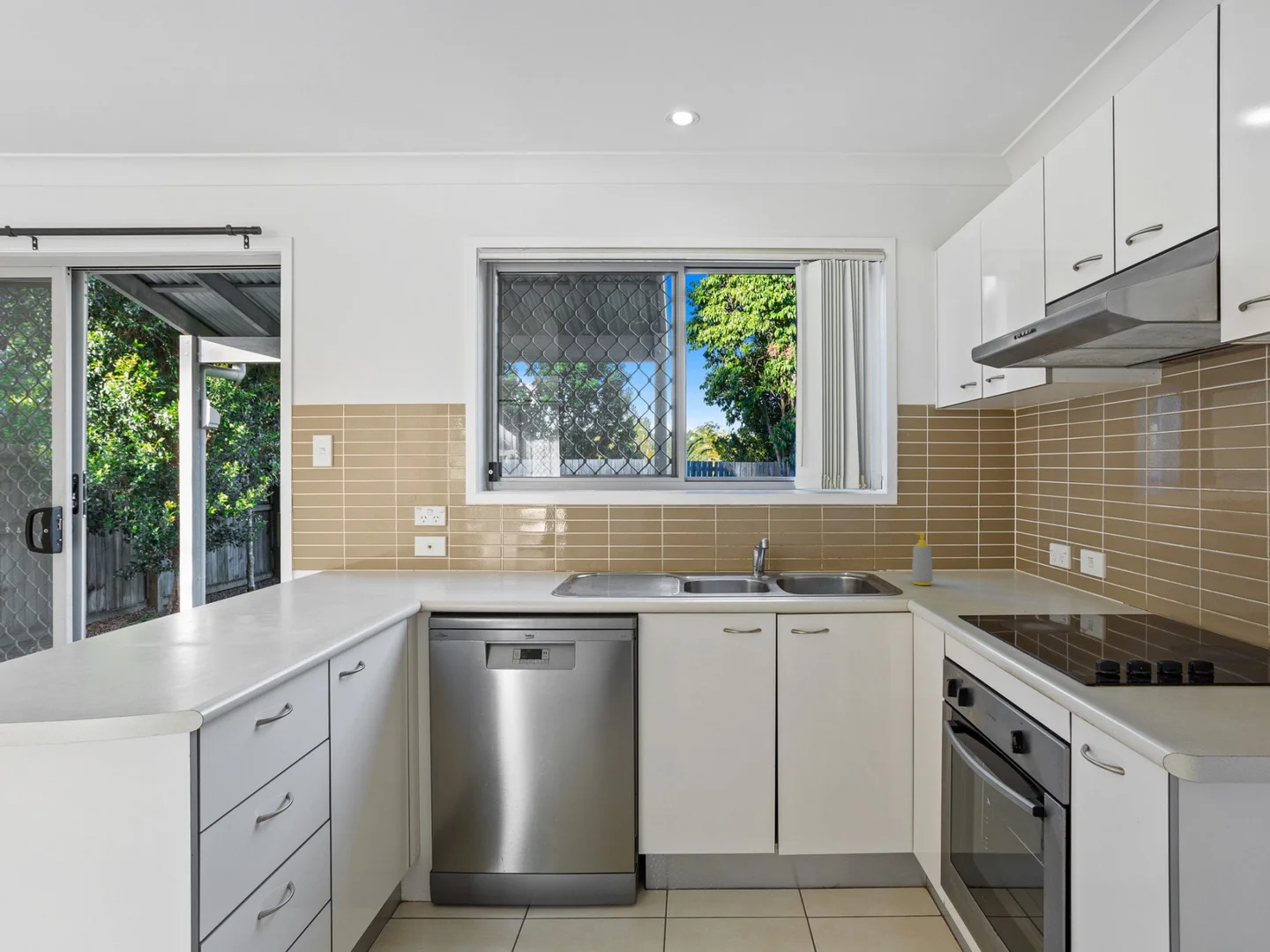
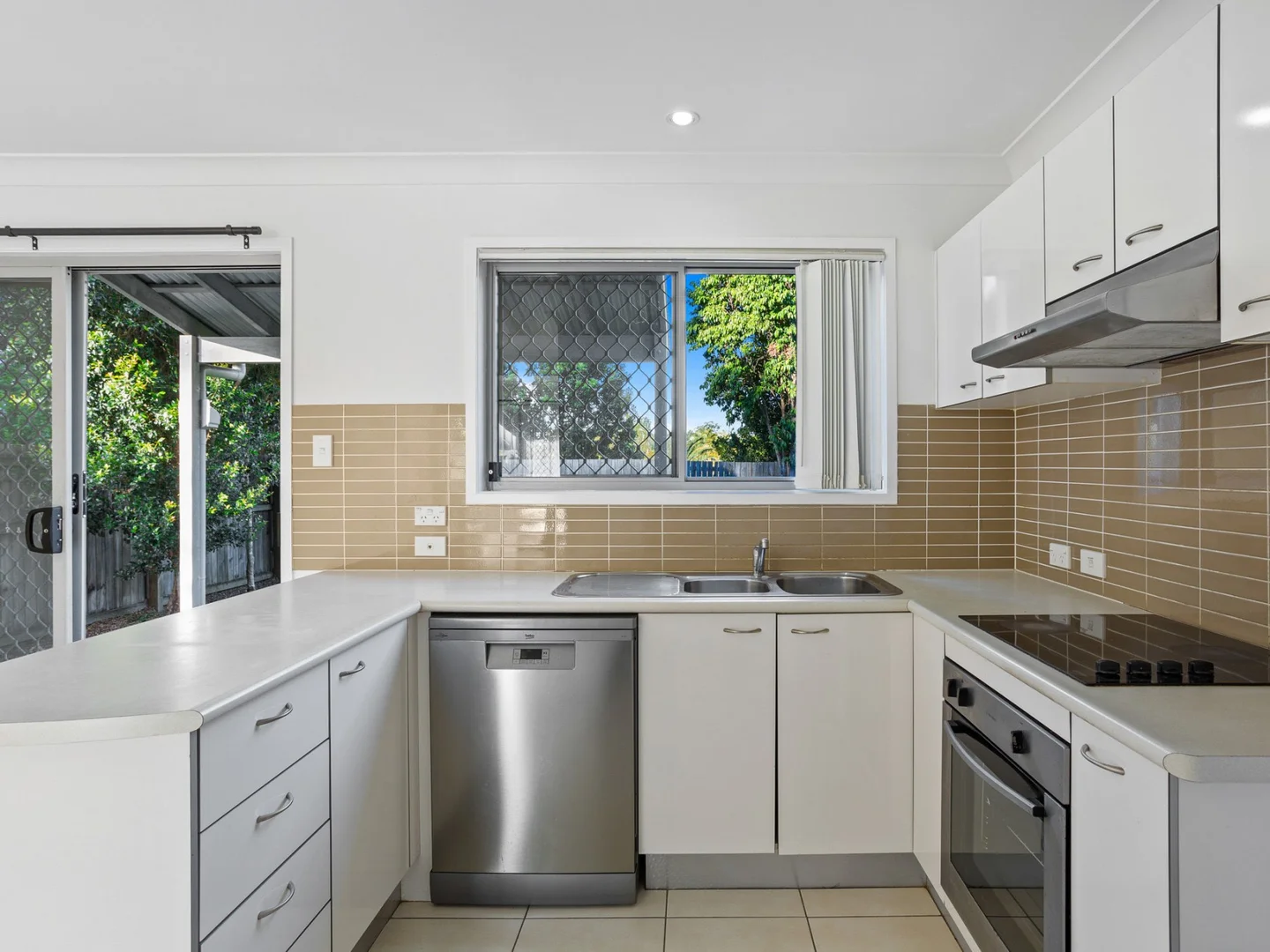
- soap bottle (922, 558)
